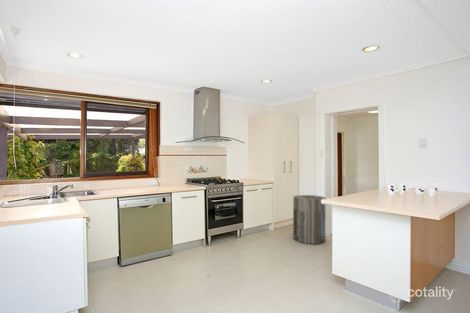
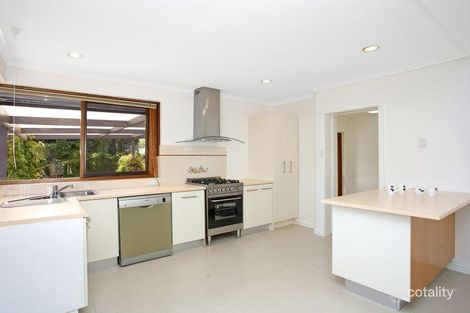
- trash can (309, 218)
